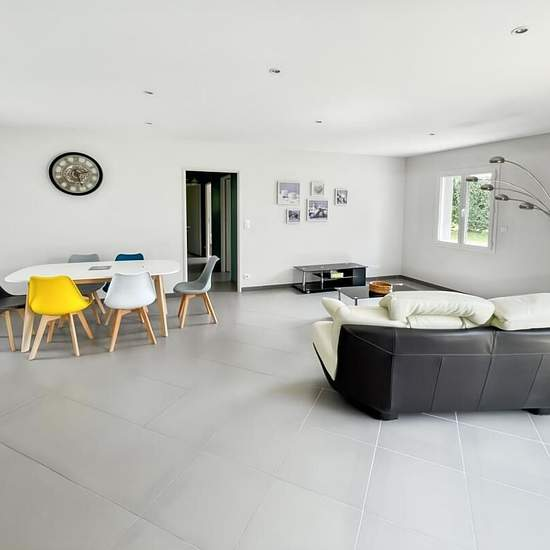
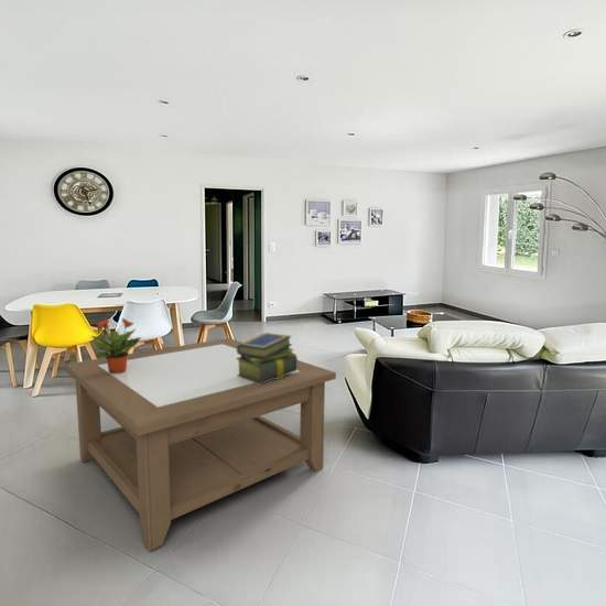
+ coffee table (198, 416)
+ potted plant (117, 344)
+ stack of books (267, 356)
